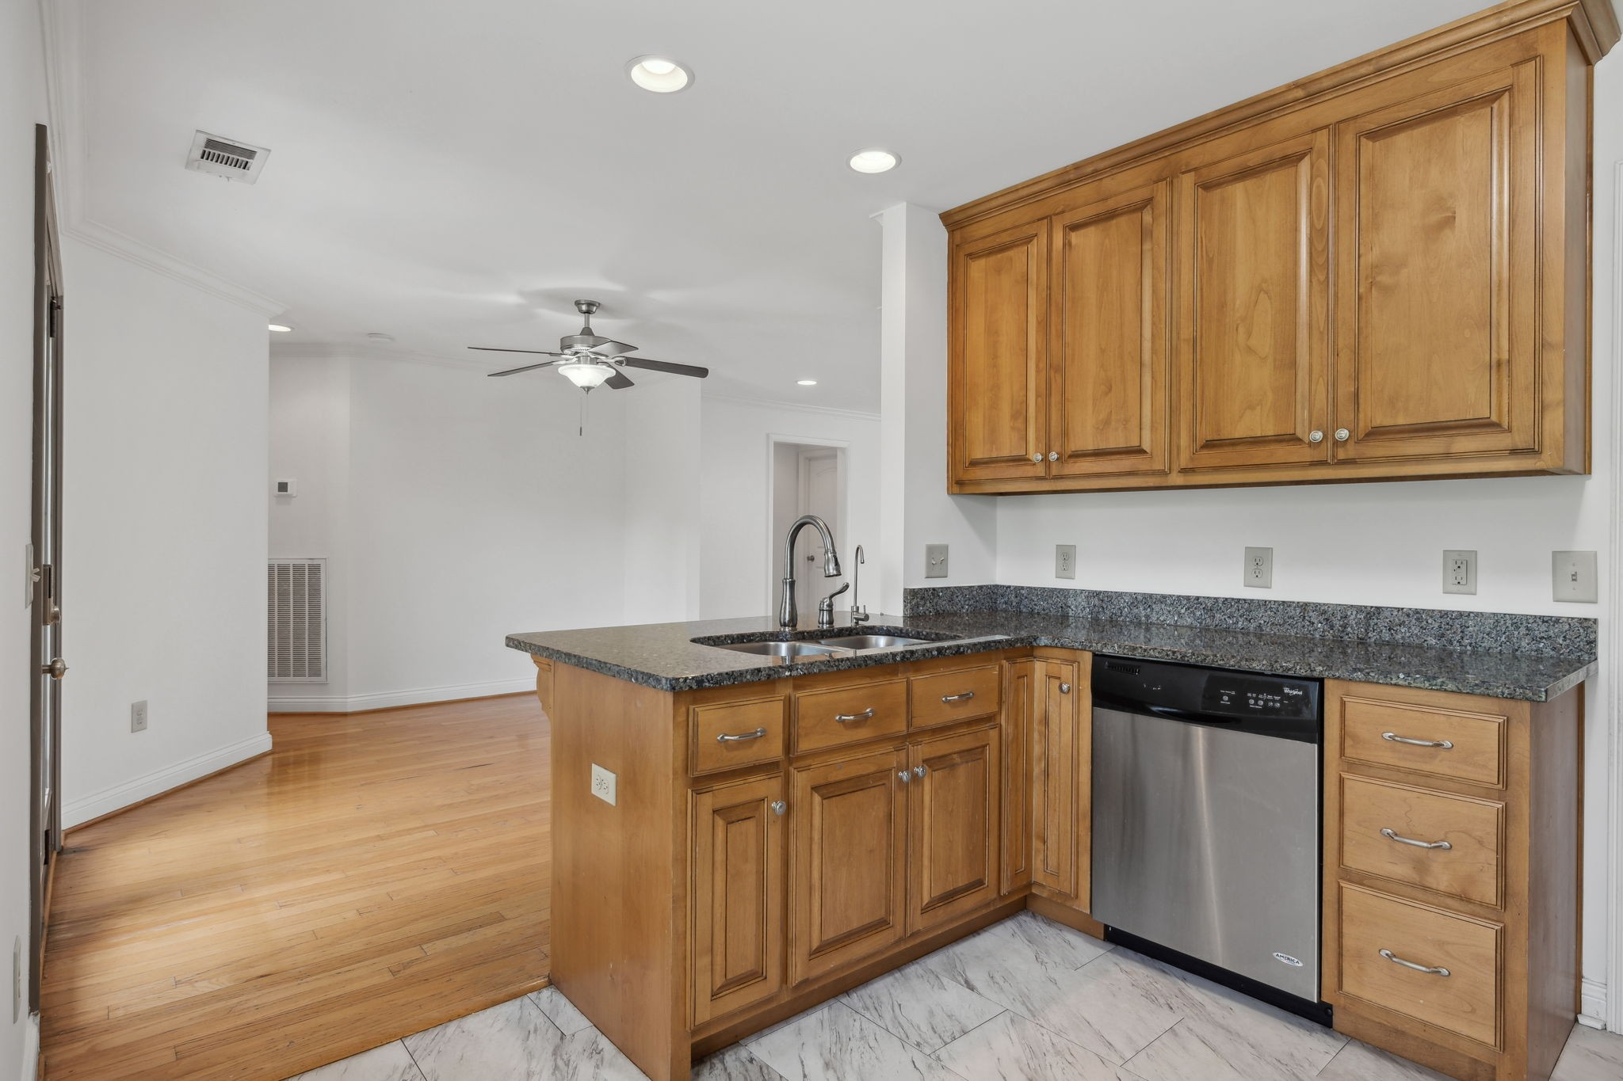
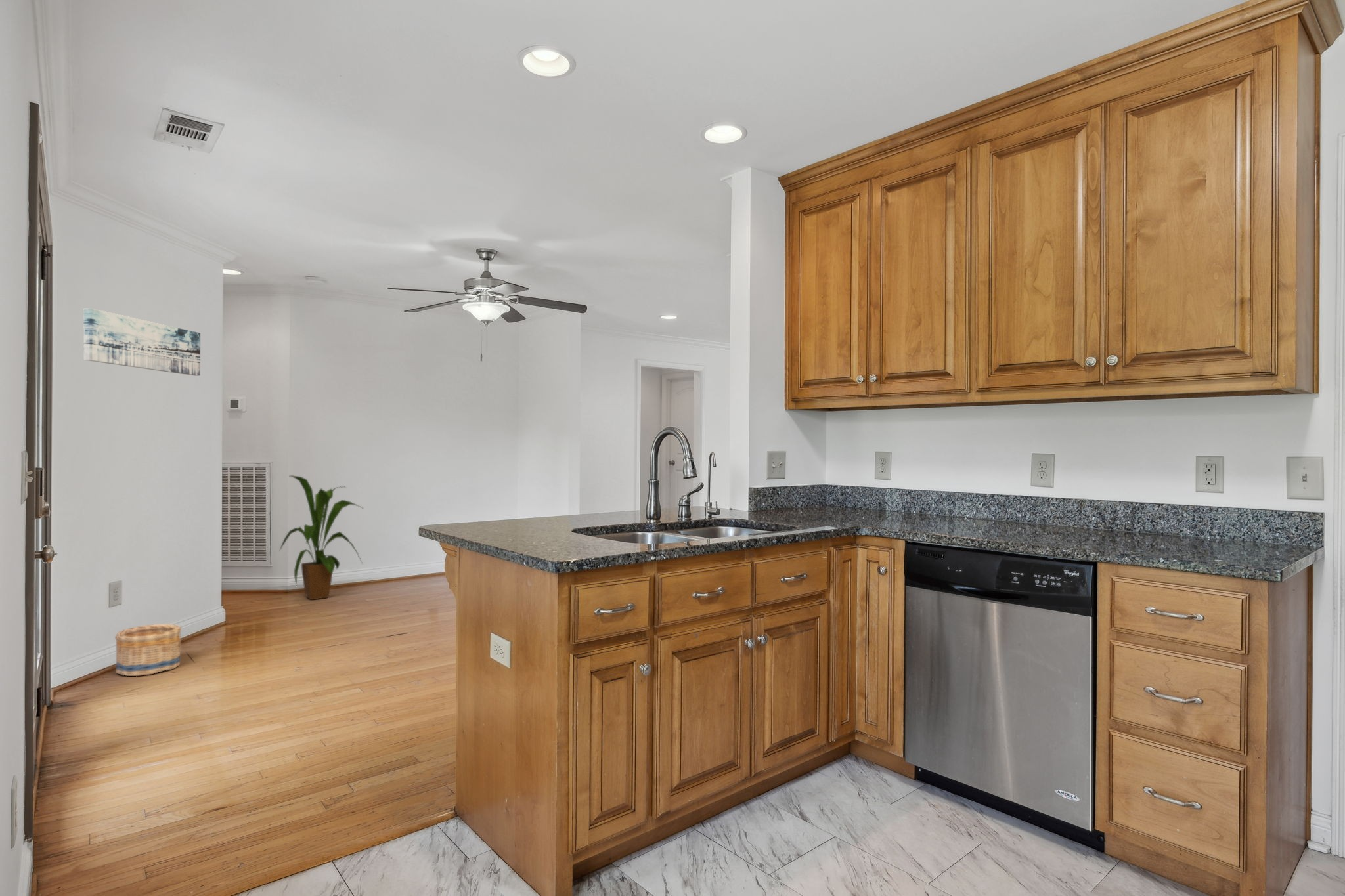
+ basket (148, 649)
+ wall art (147, 345)
+ house plant (327, 534)
